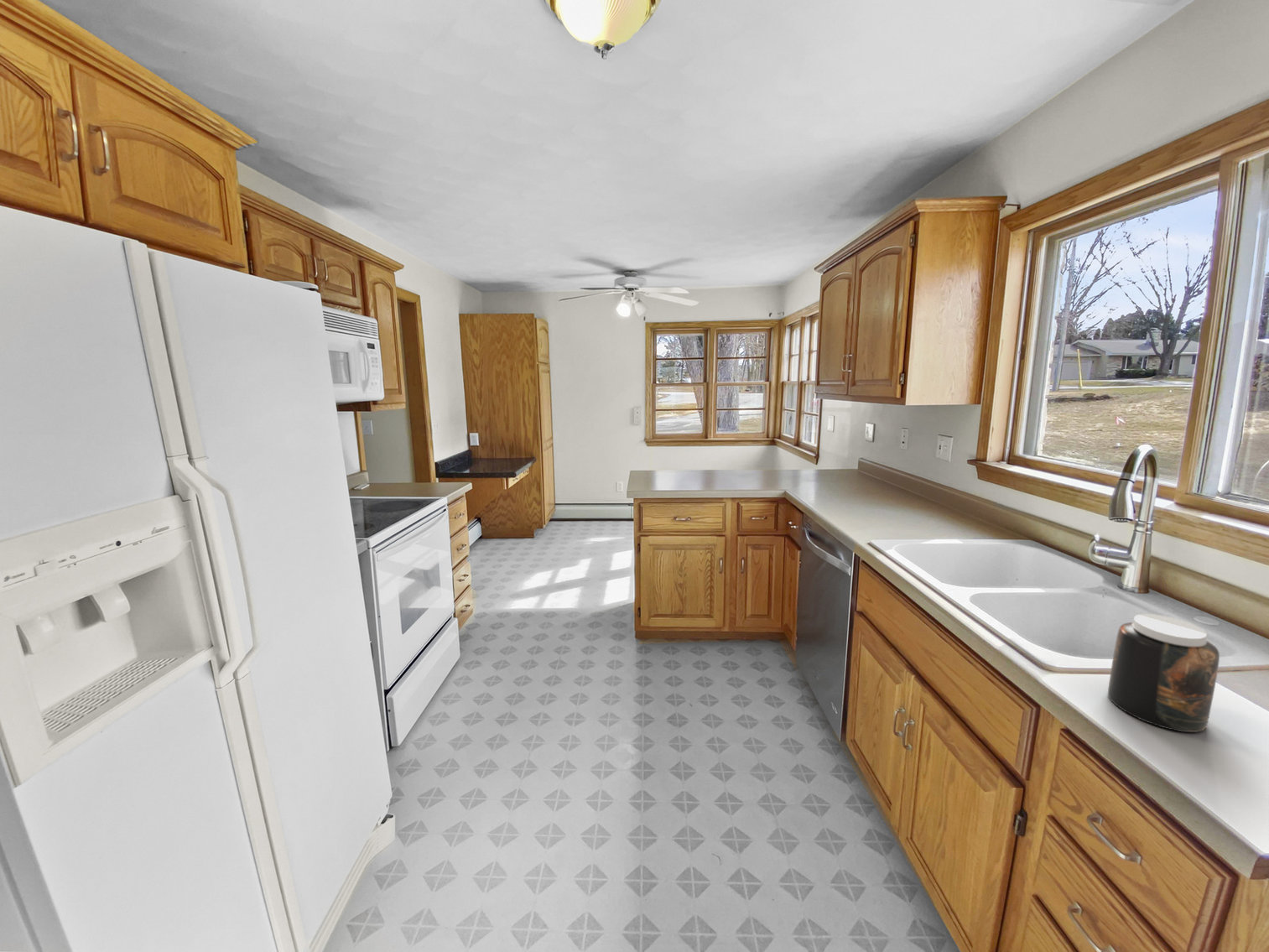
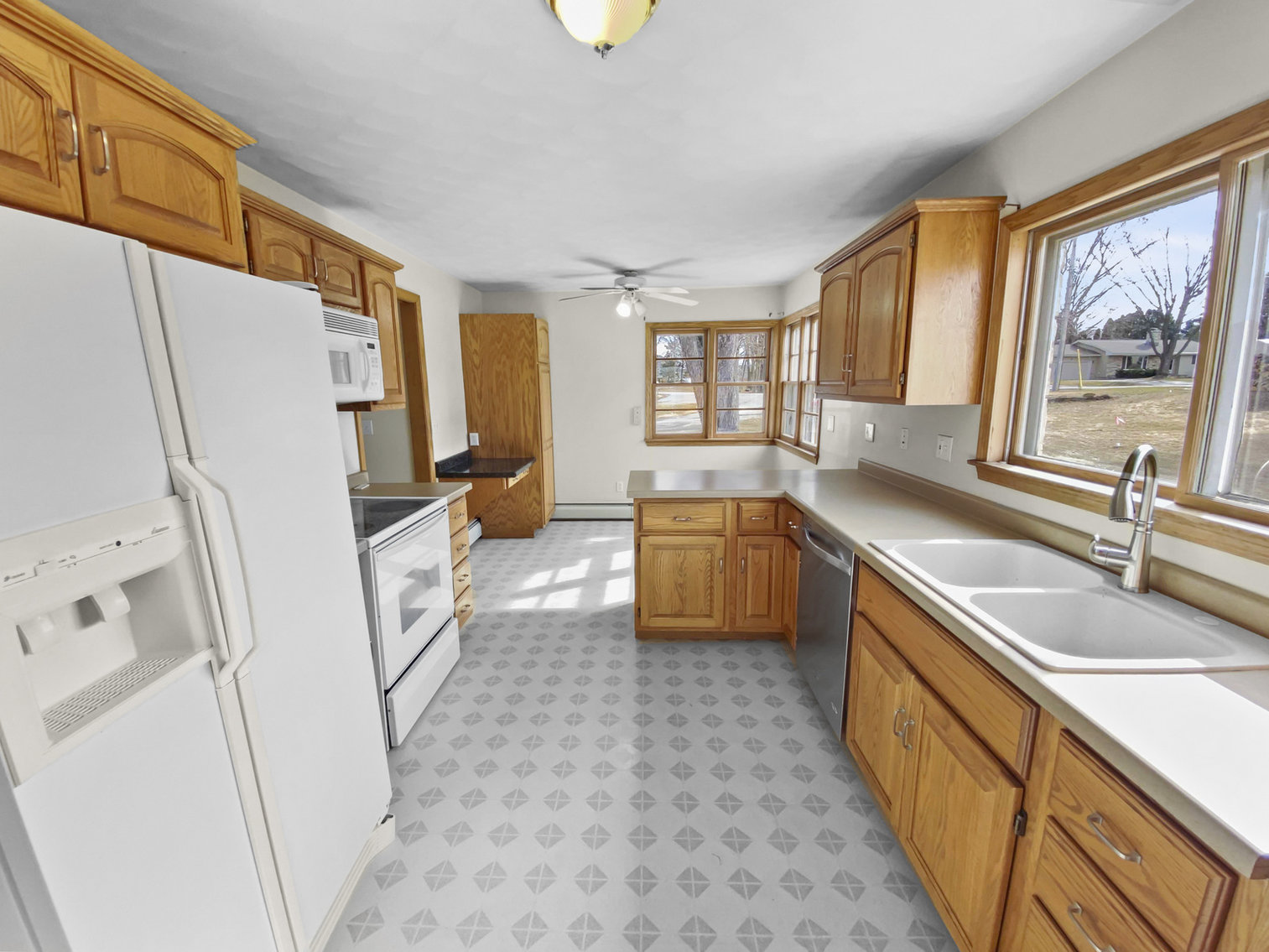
- jar (1162, 668)
